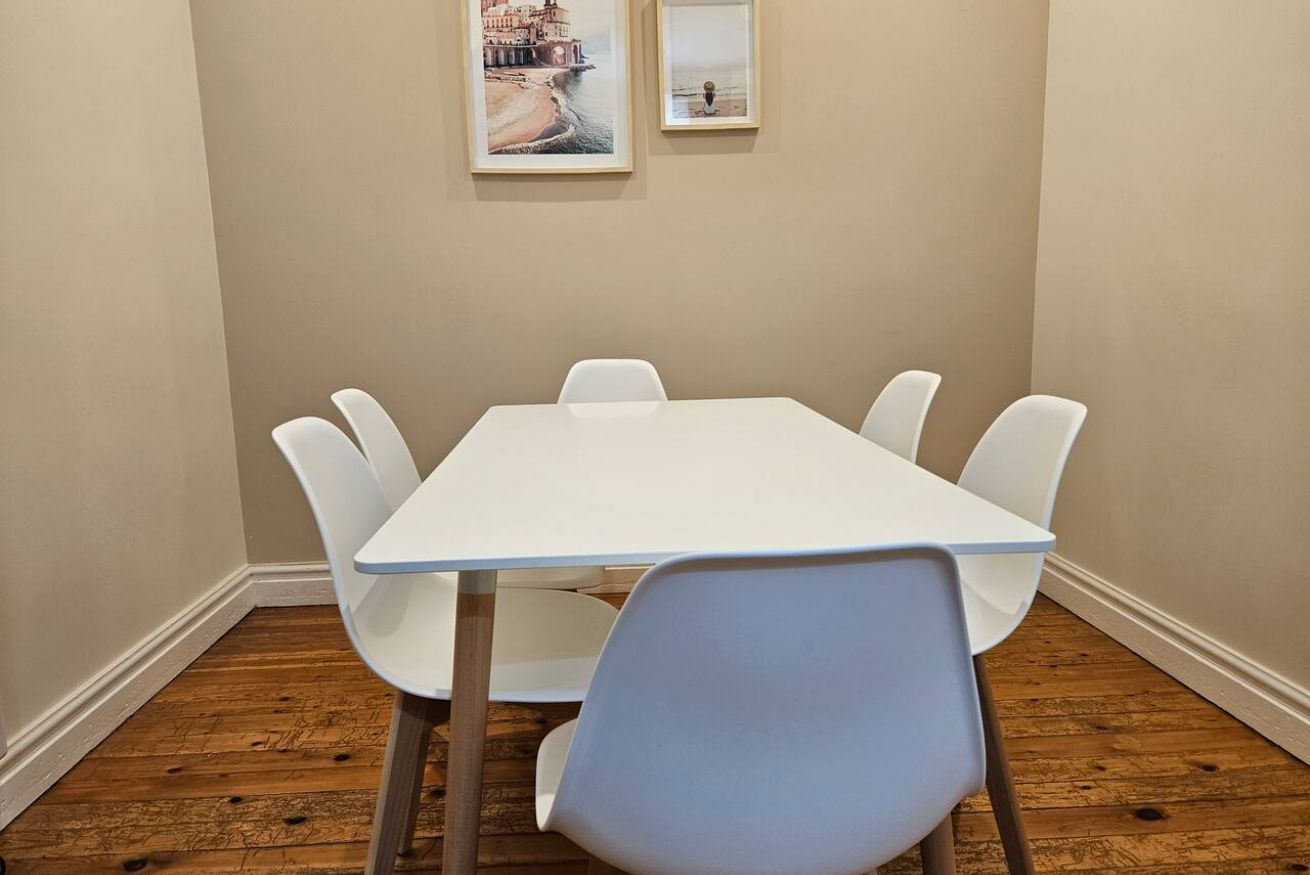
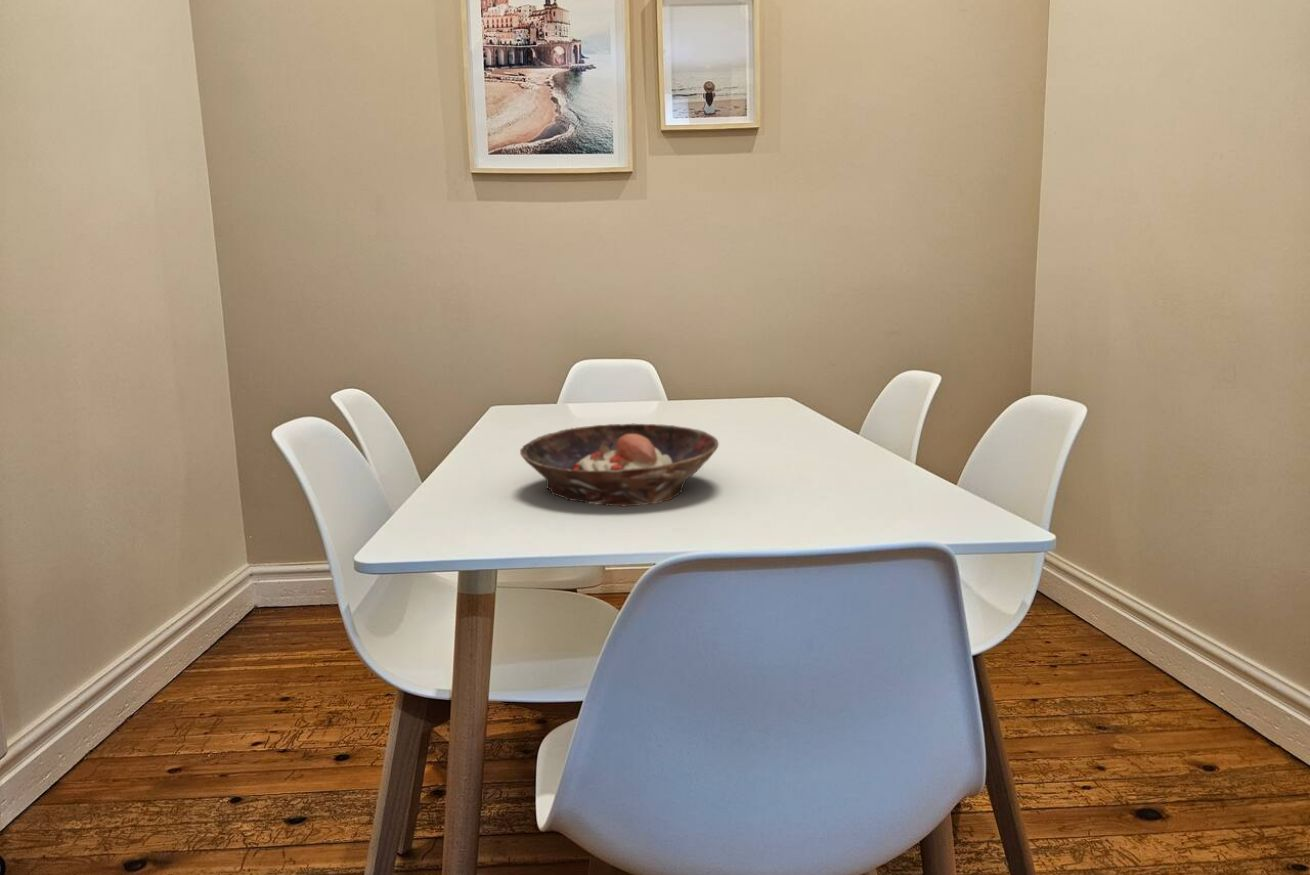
+ bowl (621, 460)
